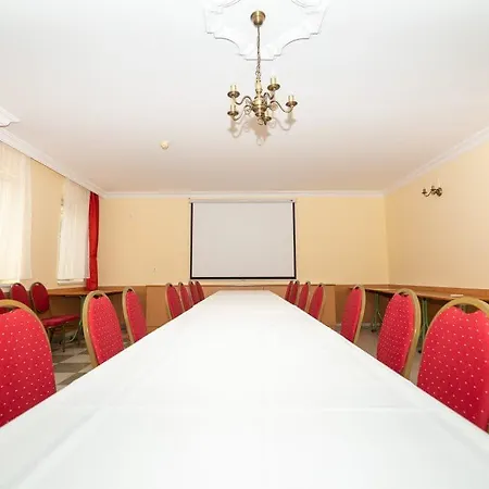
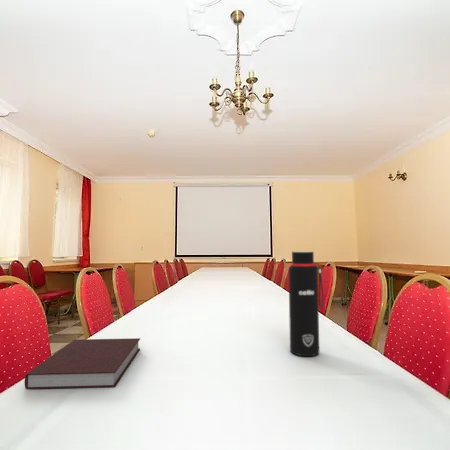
+ notebook (91, 359)
+ water bottle (306, 301)
